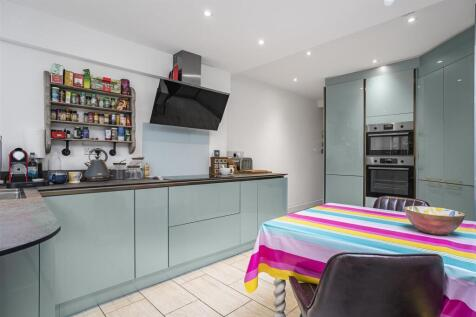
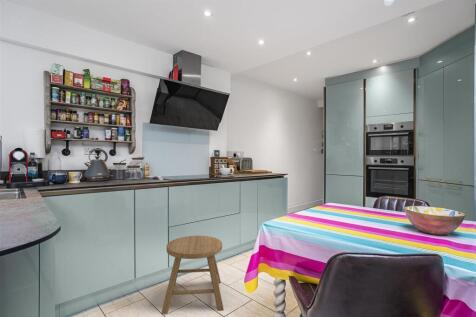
+ stool (194, 269)
